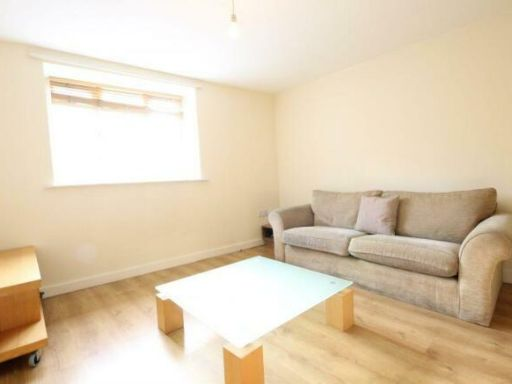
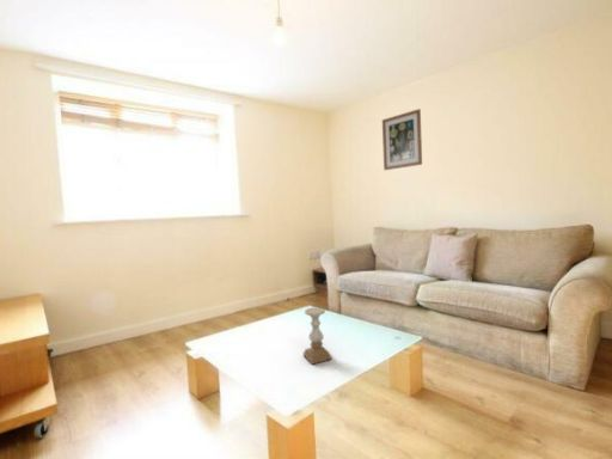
+ candle holder (316, 333)
+ wall art (400, 141)
